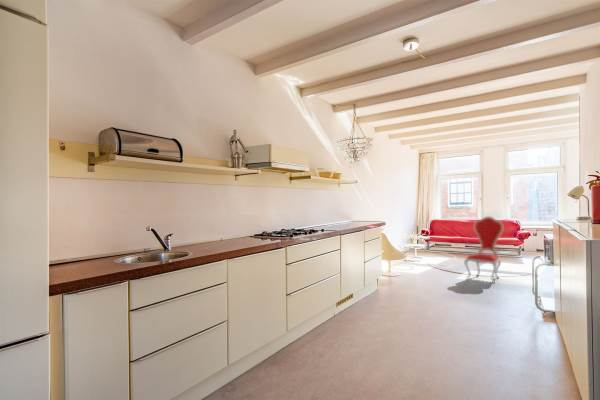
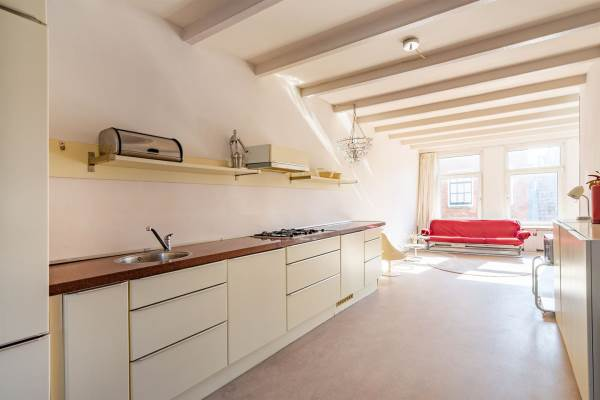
- dining chair (484, 247)
